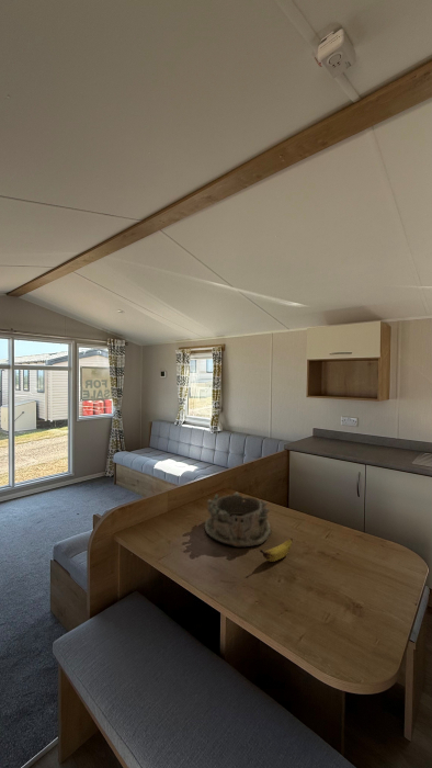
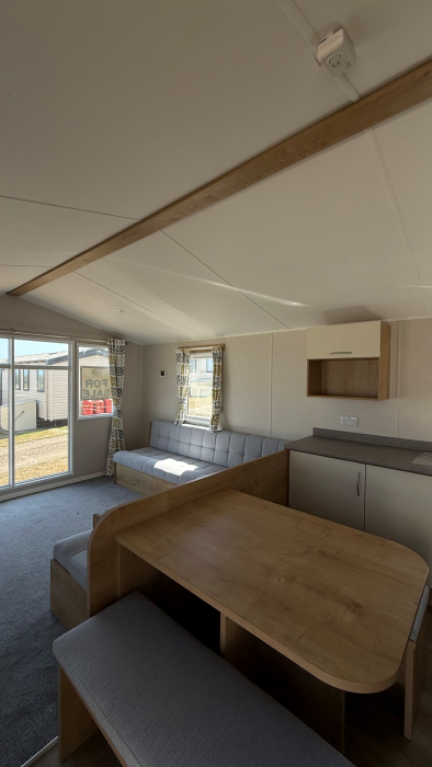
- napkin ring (237, 513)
- banana (276, 550)
